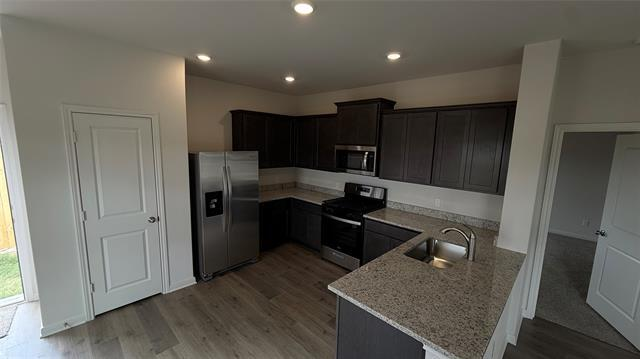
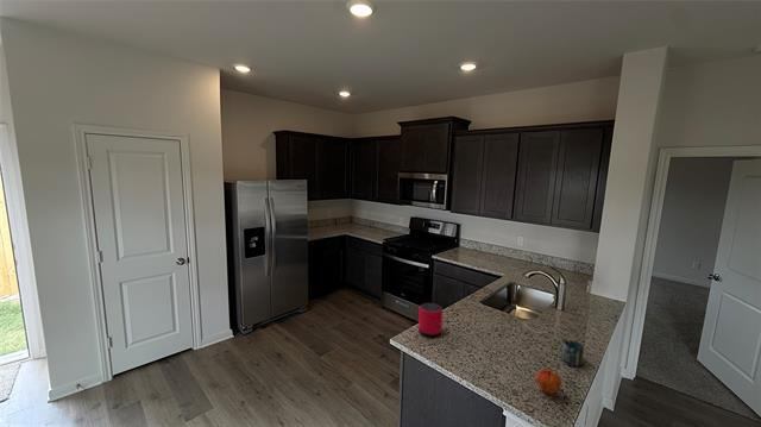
+ speaker (429, 319)
+ fruit (548, 381)
+ cup (573, 351)
